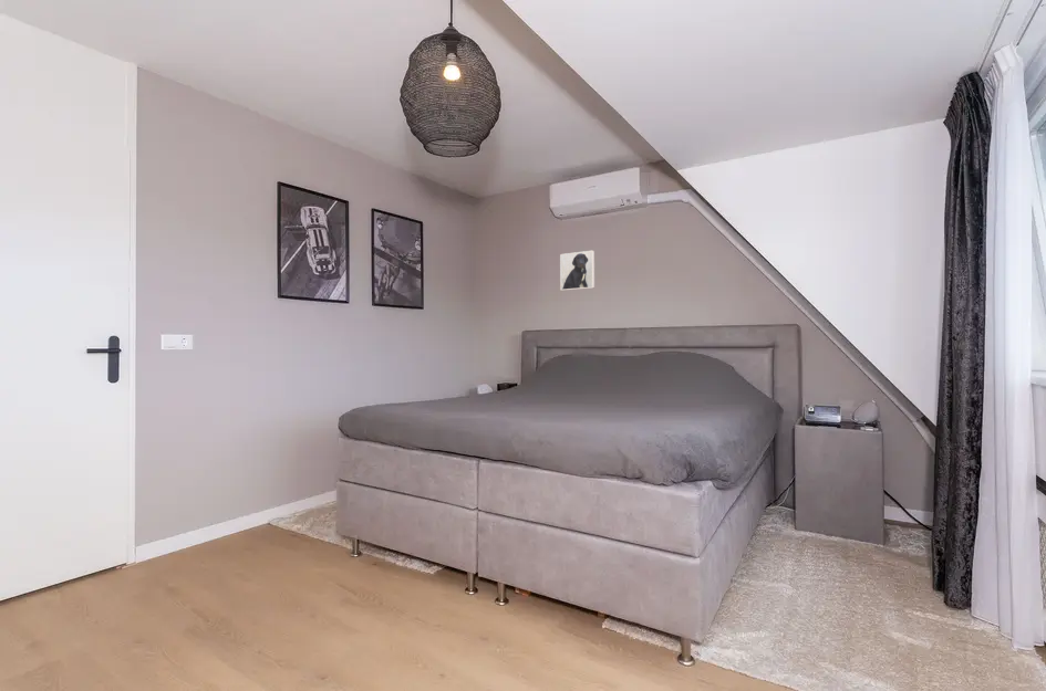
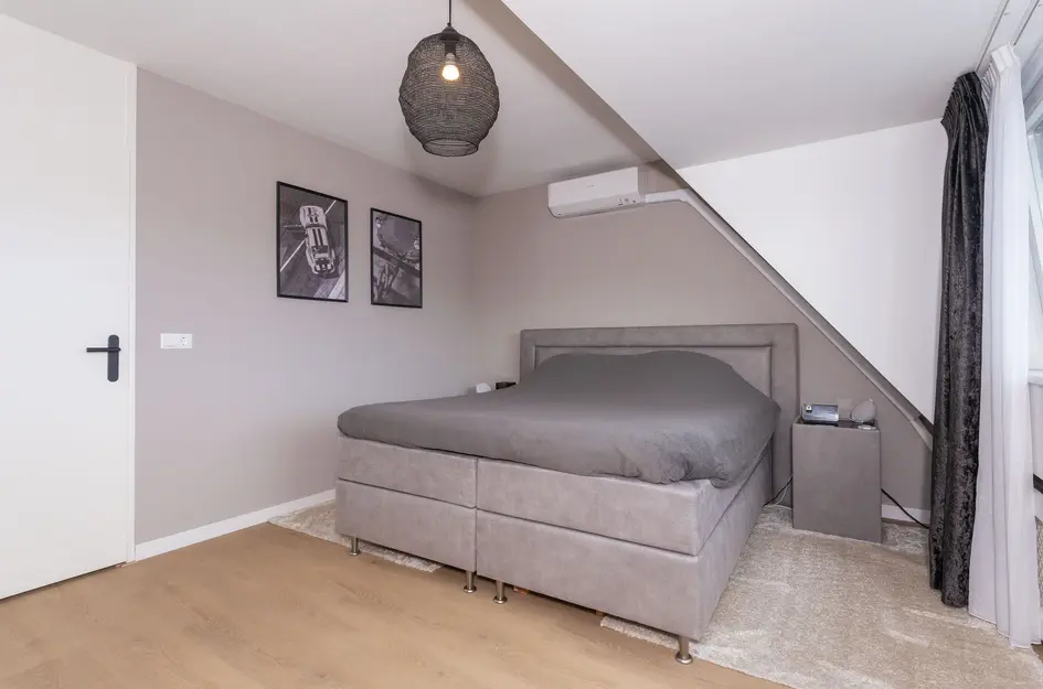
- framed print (577, 271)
